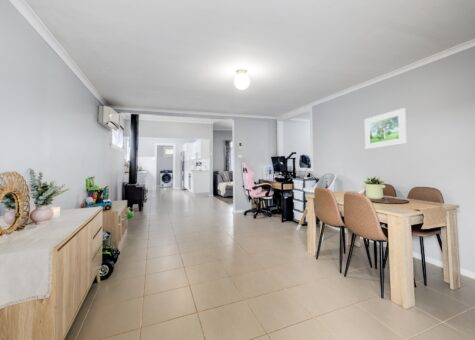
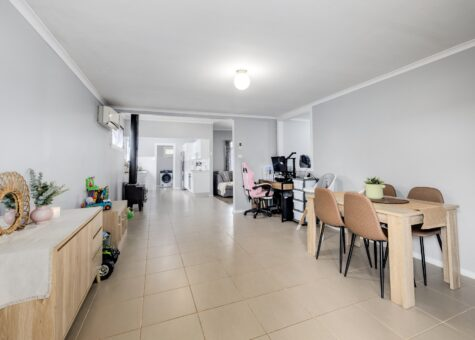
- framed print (383, 130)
